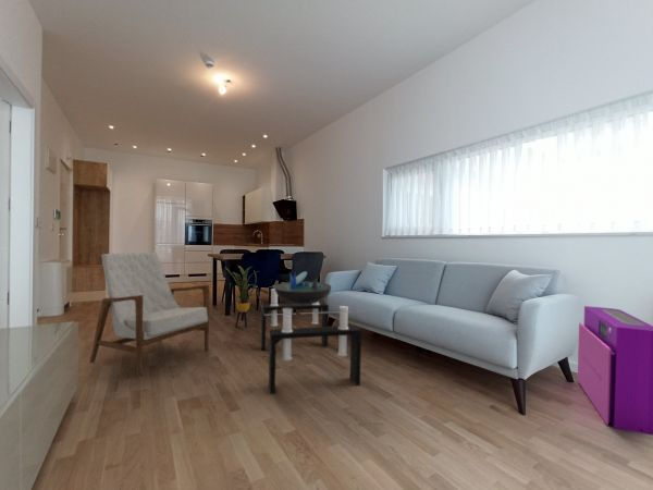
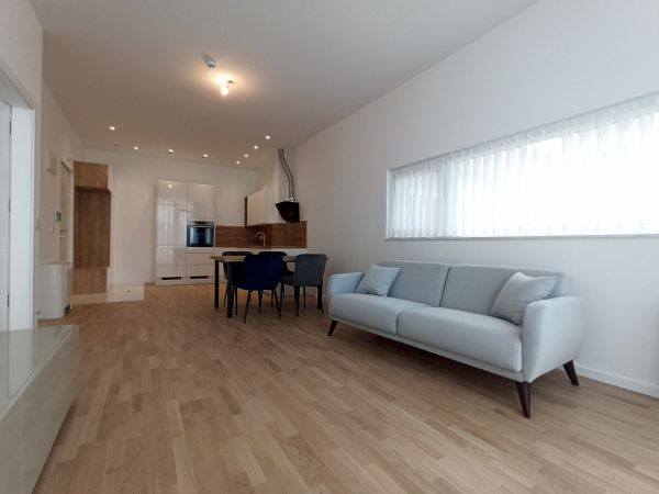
- armchair (153, 305)
- house plant (241, 295)
- air purifier (613, 359)
- decorative bowl (303, 286)
- coffee table (304, 329)
